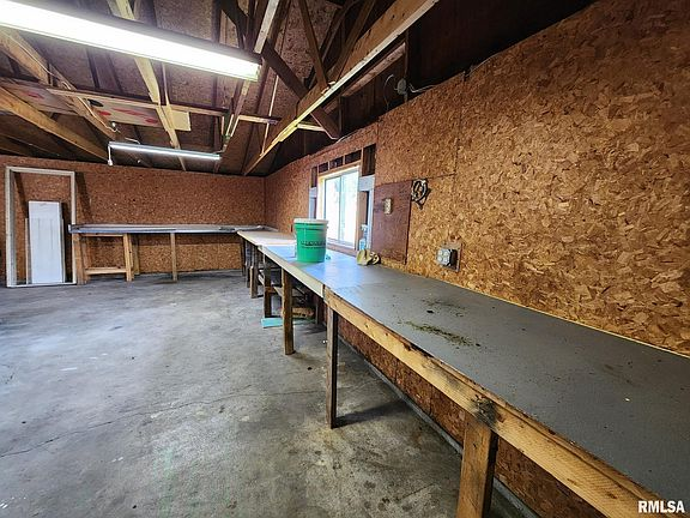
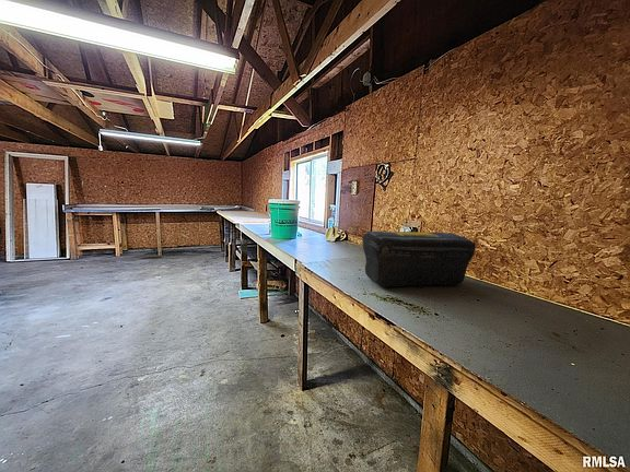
+ toolbox (413, 257)
